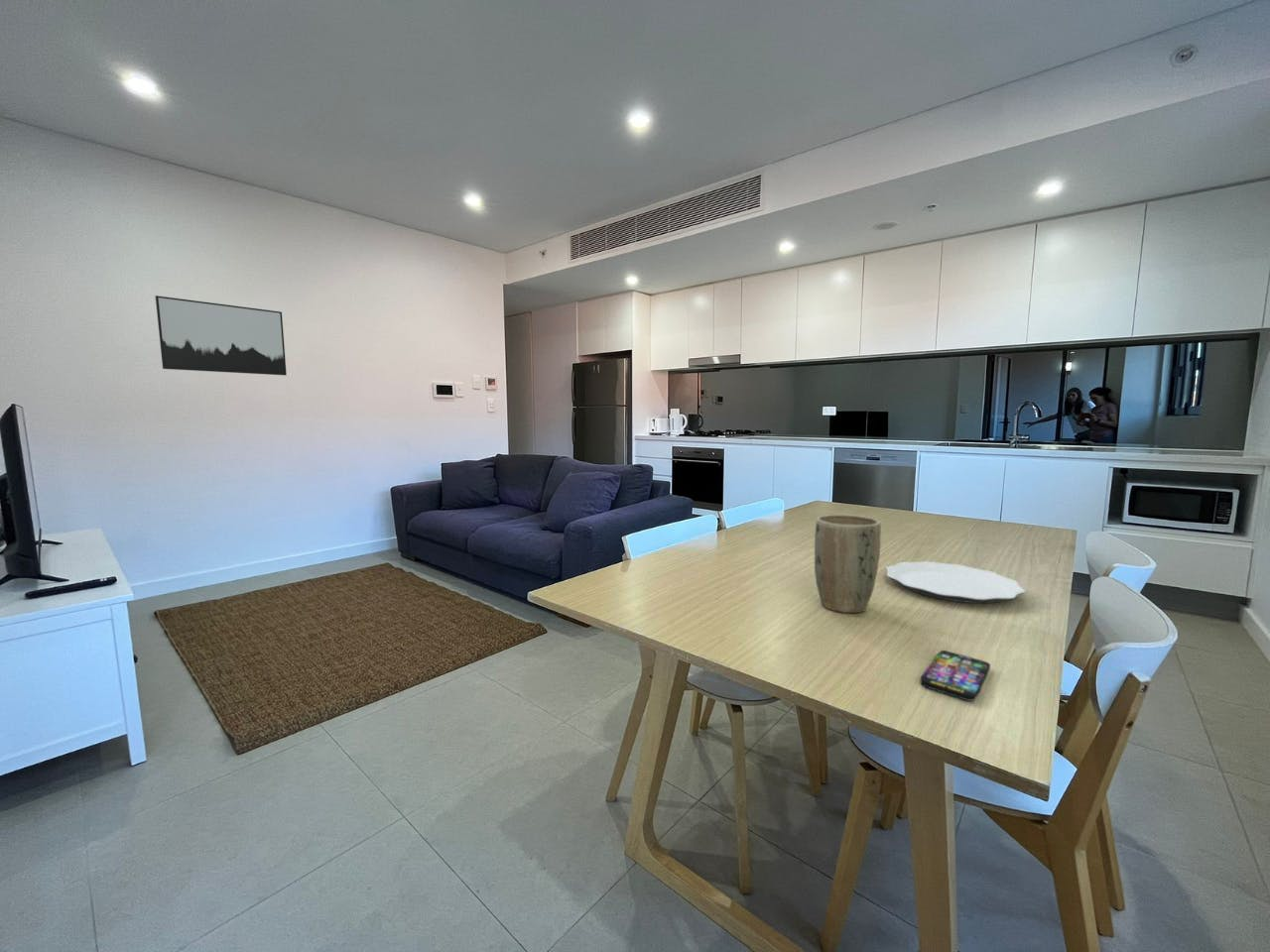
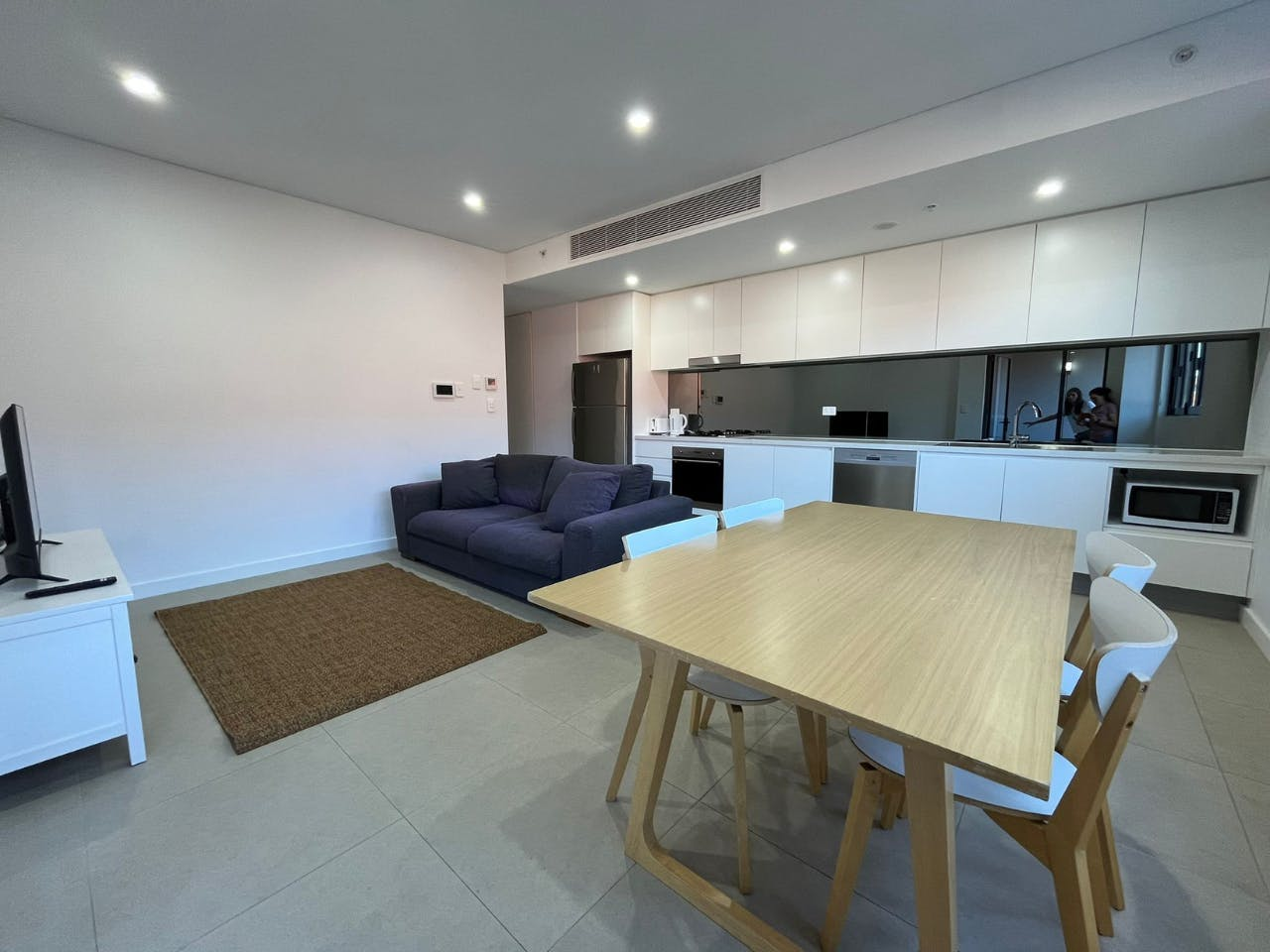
- plate (950, 582)
- plant pot (845, 562)
- smartphone (955, 673)
- wall art (225, 338)
